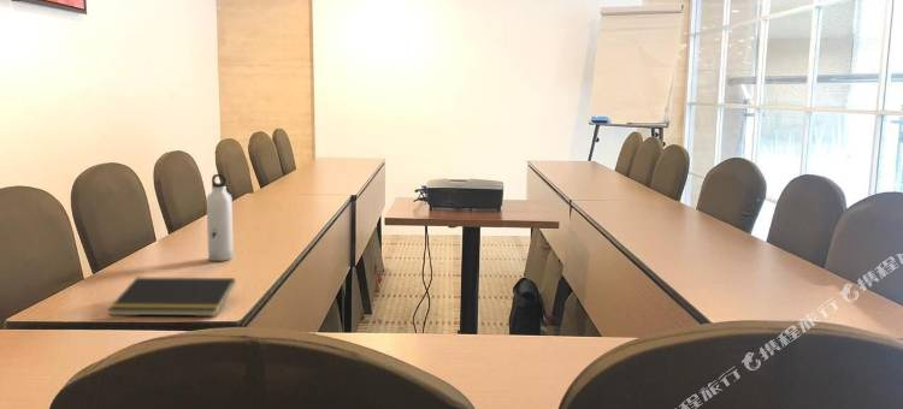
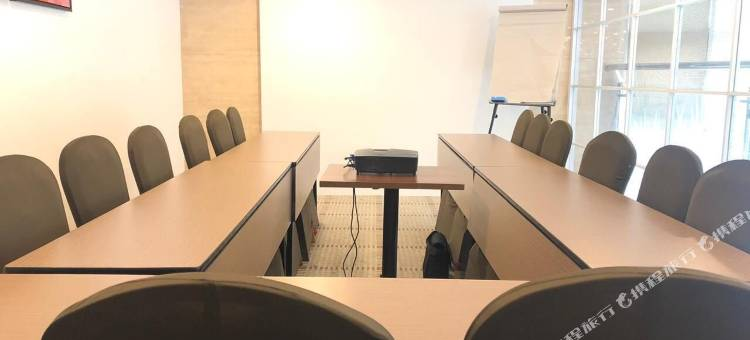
- notepad (175, 295)
- water bottle (219, 217)
